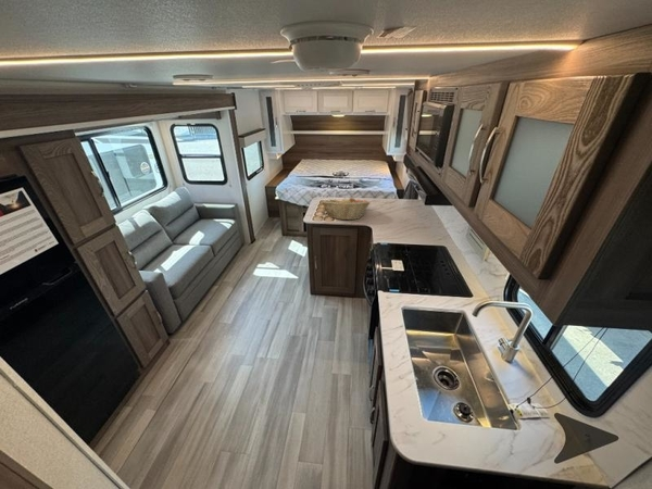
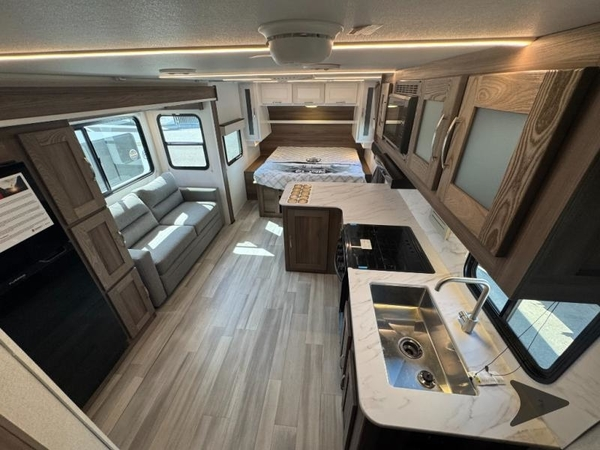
- fruit basket (344, 205)
